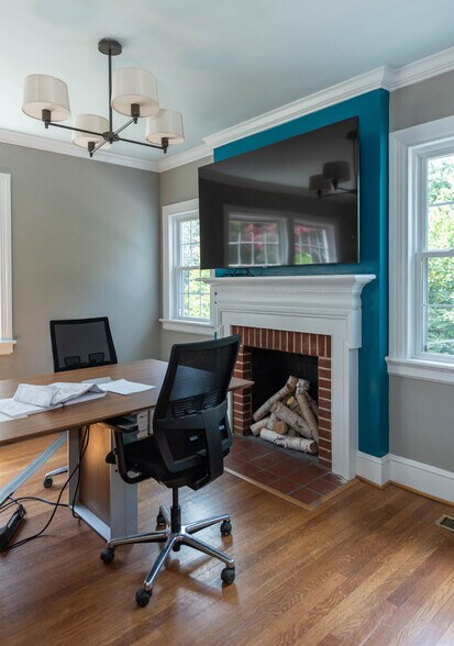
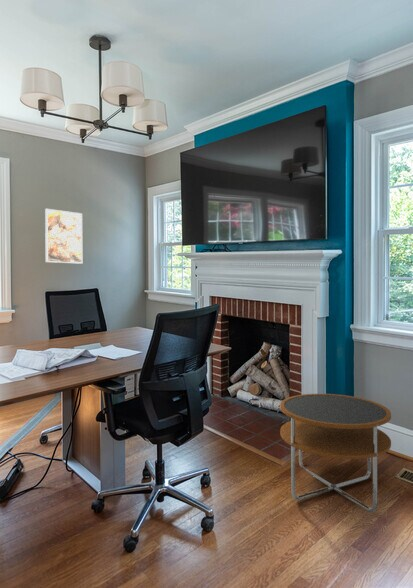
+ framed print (64, 237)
+ side table (333, 448)
